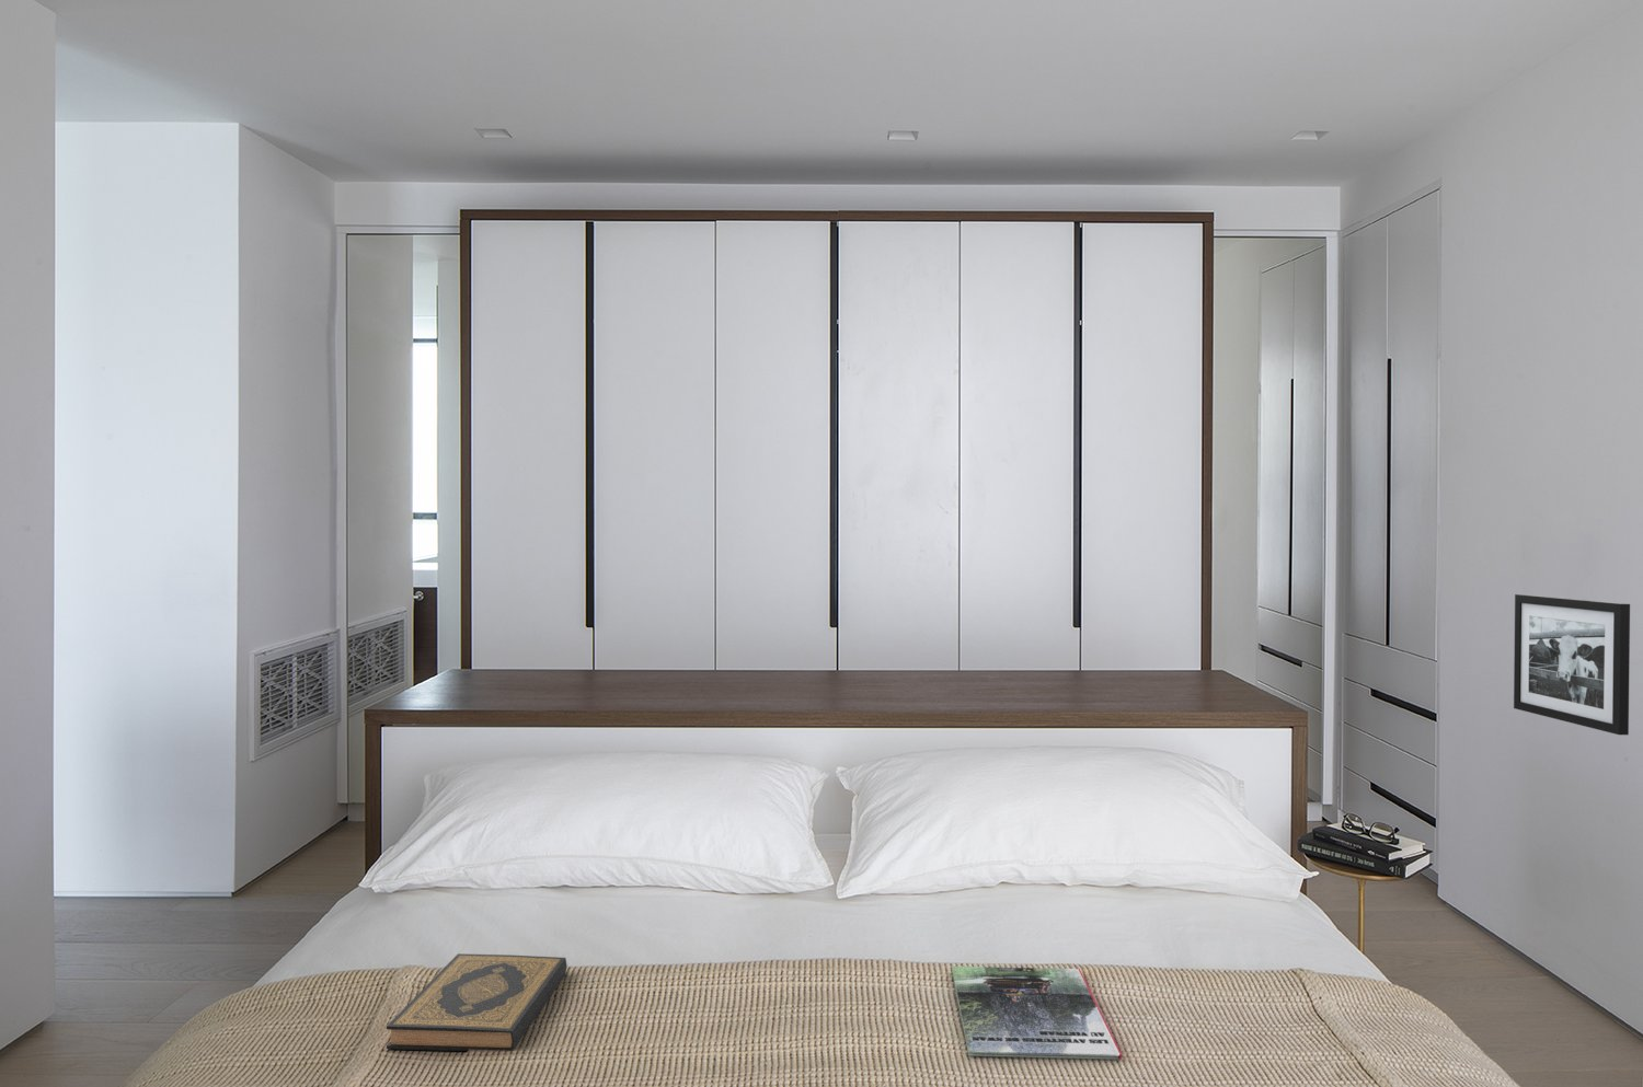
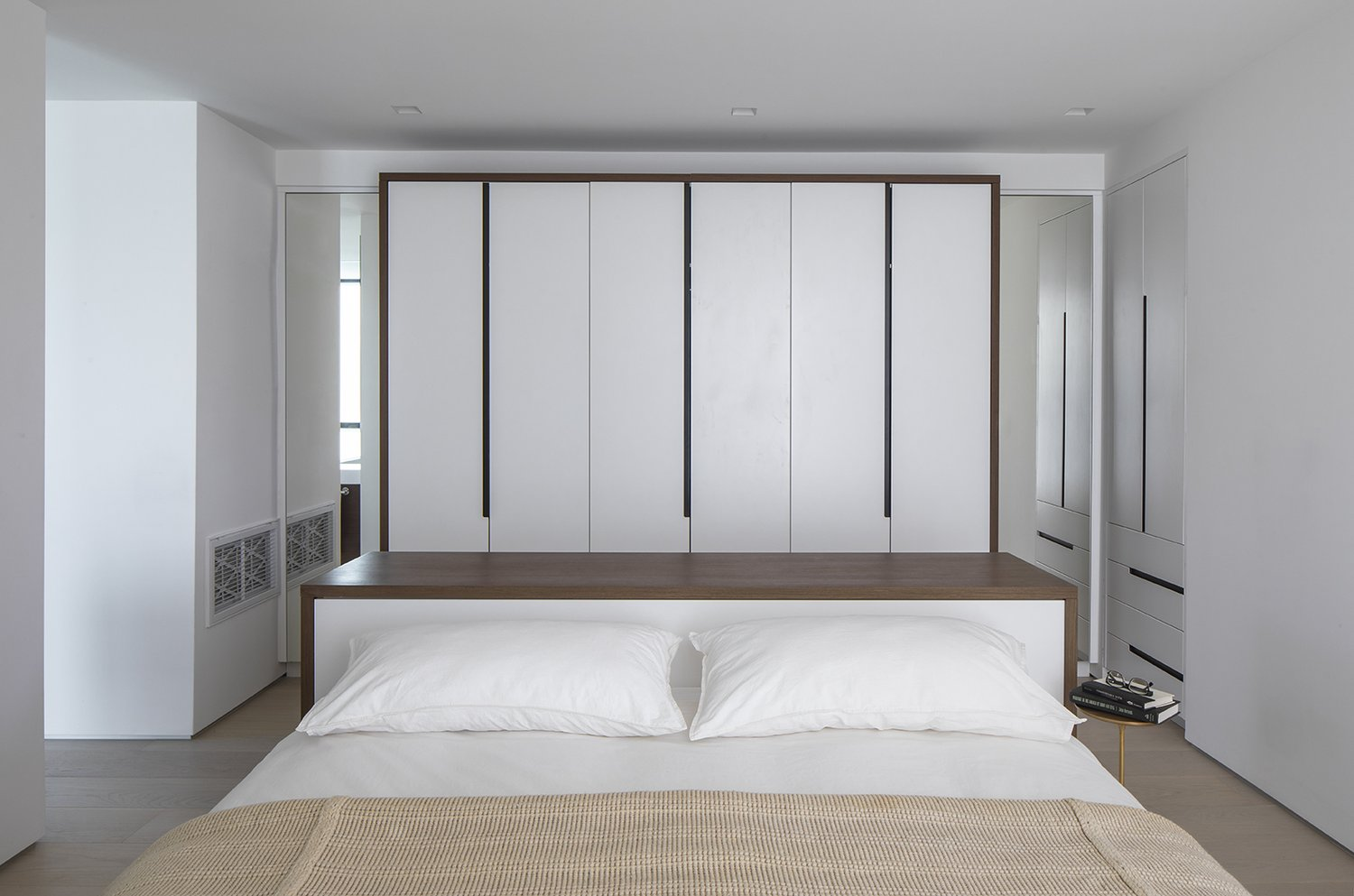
- magazine (1029, 1008)
- hardback book (483, 998)
- picture frame (1568, 659)
